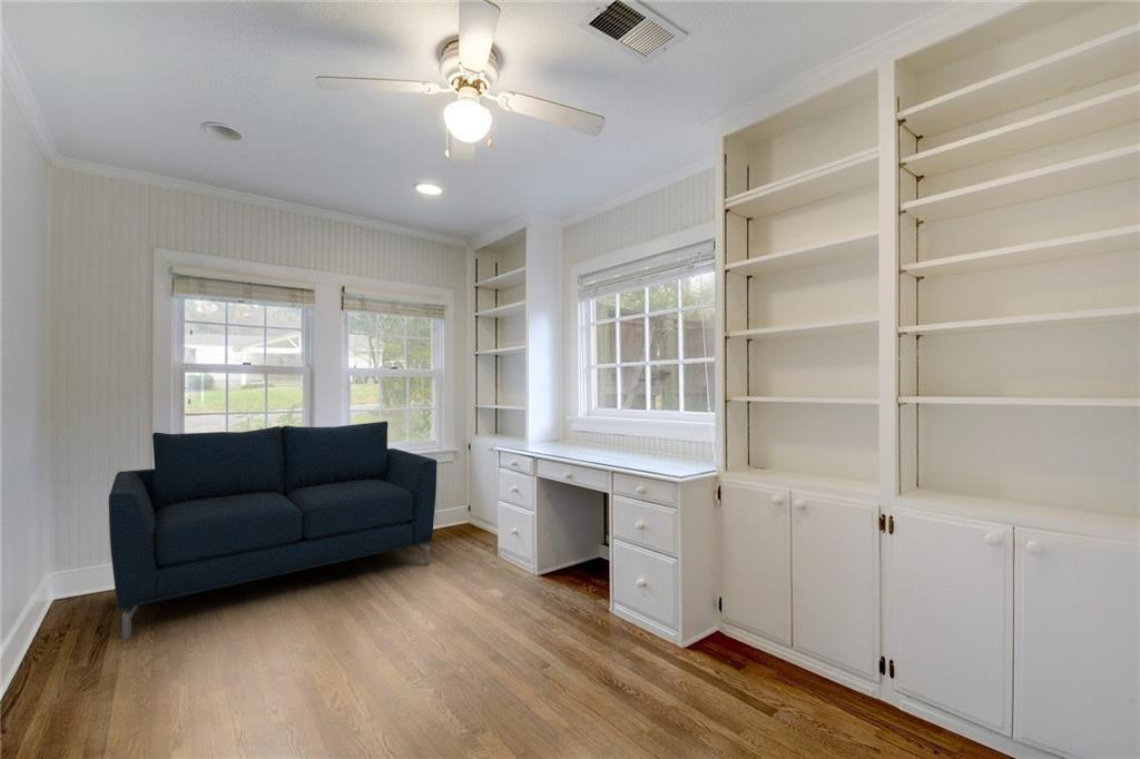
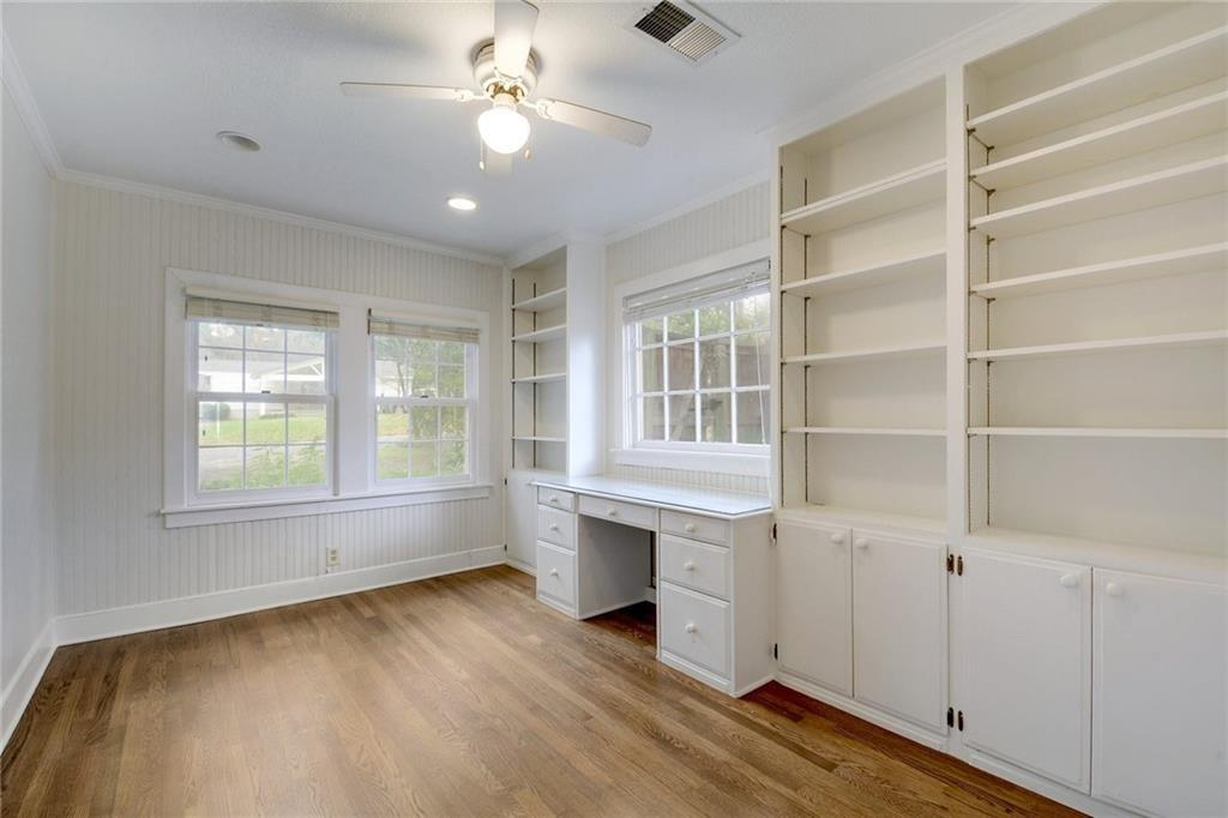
- sofa (288, 502)
